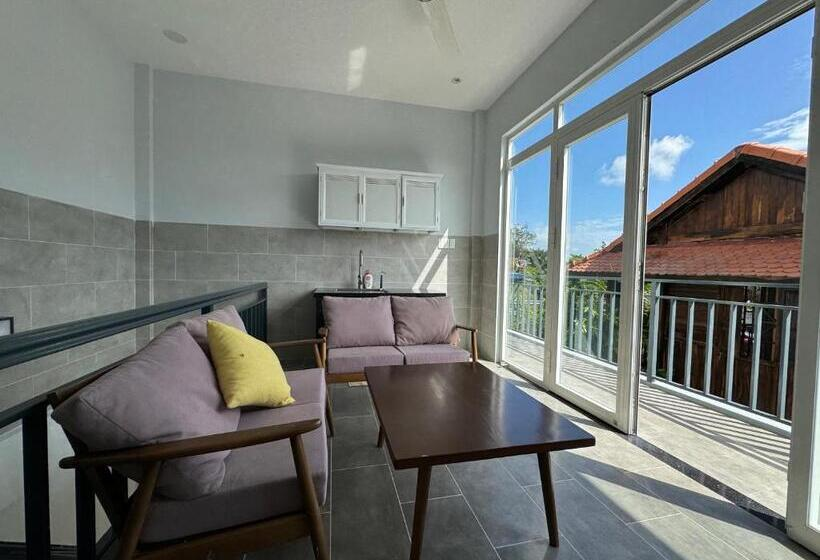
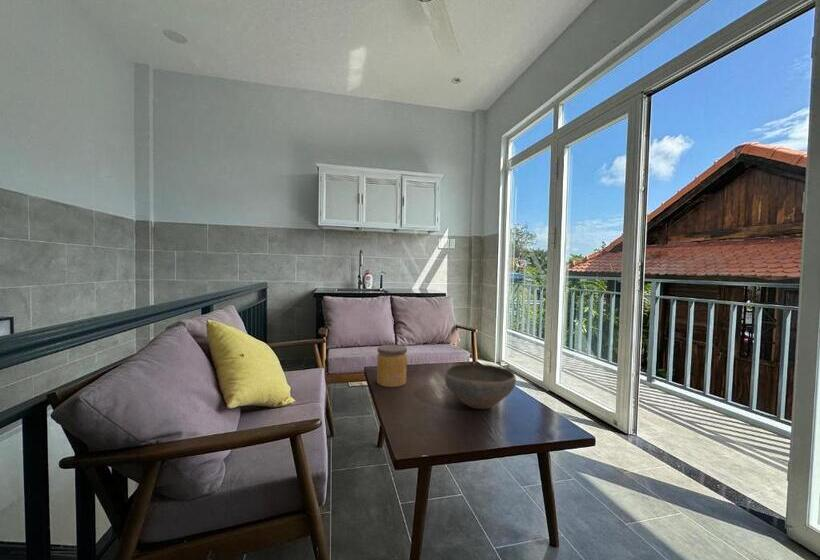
+ bowl (479, 388)
+ jar (391, 365)
